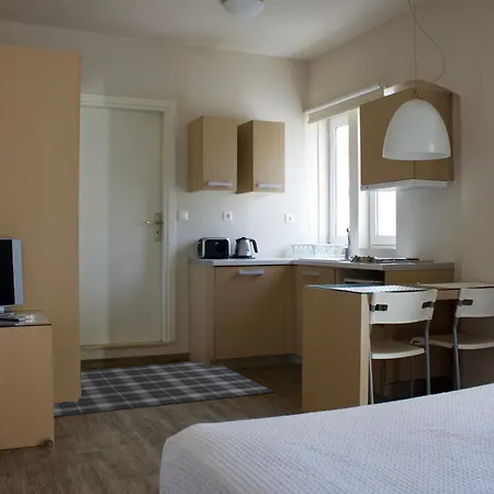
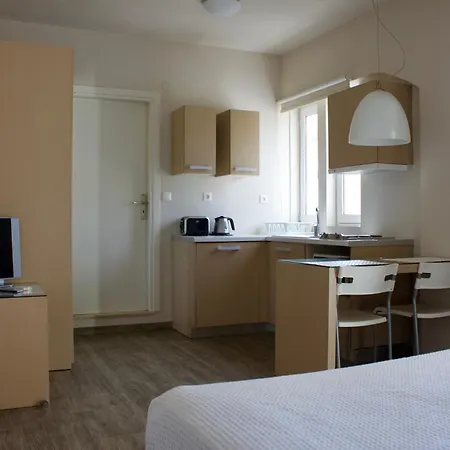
- rug (120, 385)
